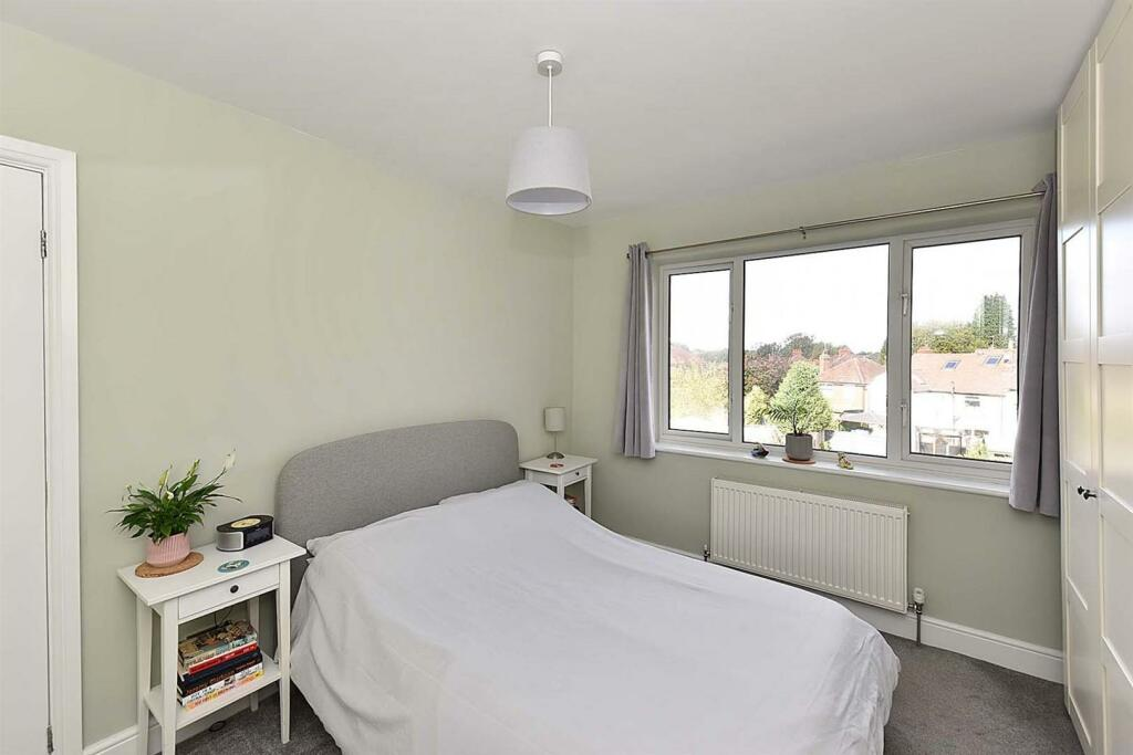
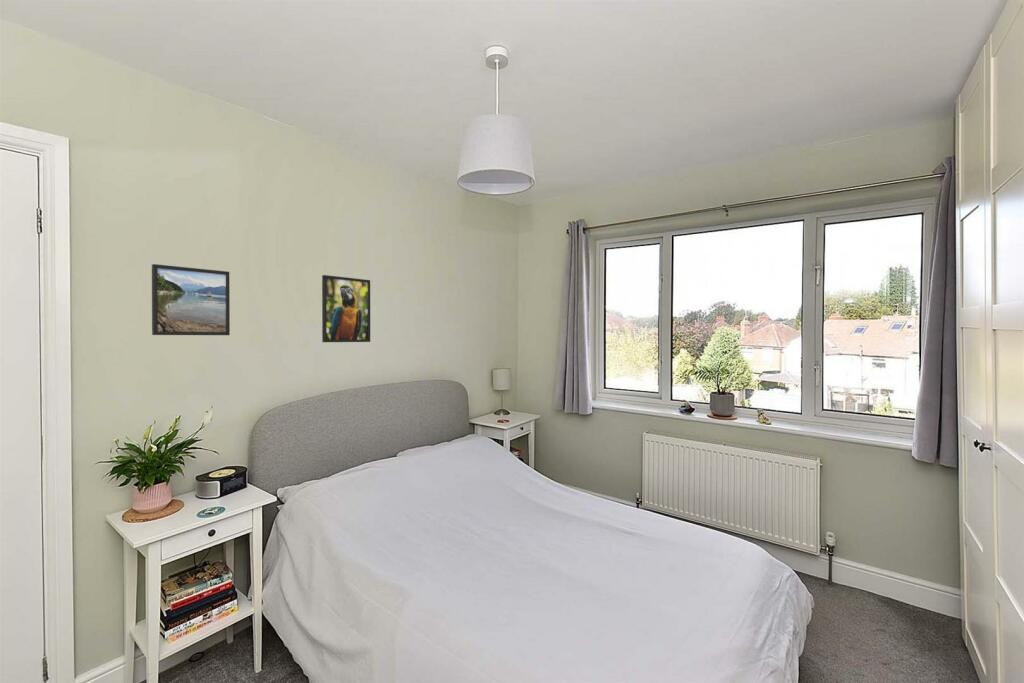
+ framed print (347, 309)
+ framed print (192, 301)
